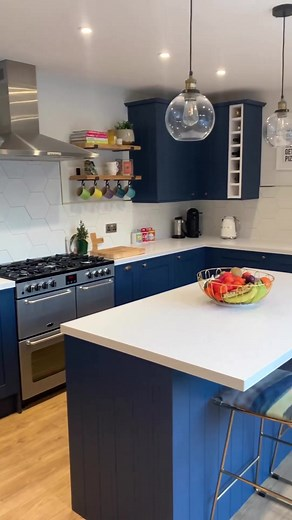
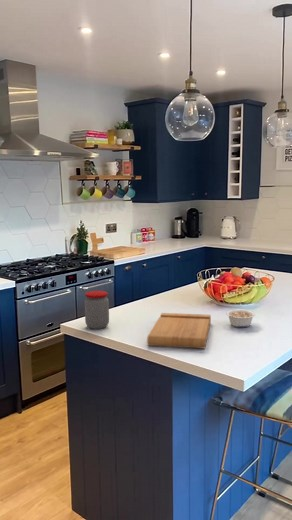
+ cutting board (181, 329)
+ legume (240, 318)
+ jar (96, 309)
